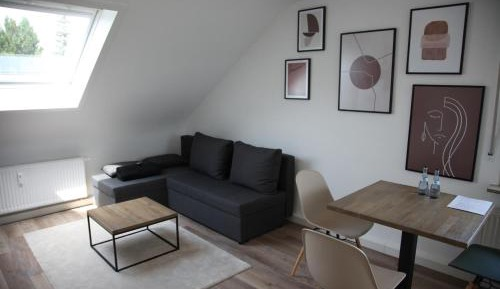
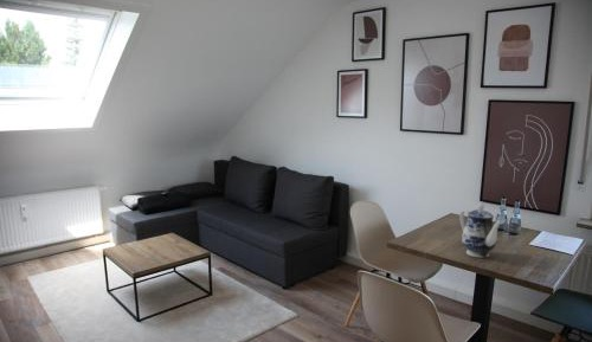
+ teapot (478, 228)
